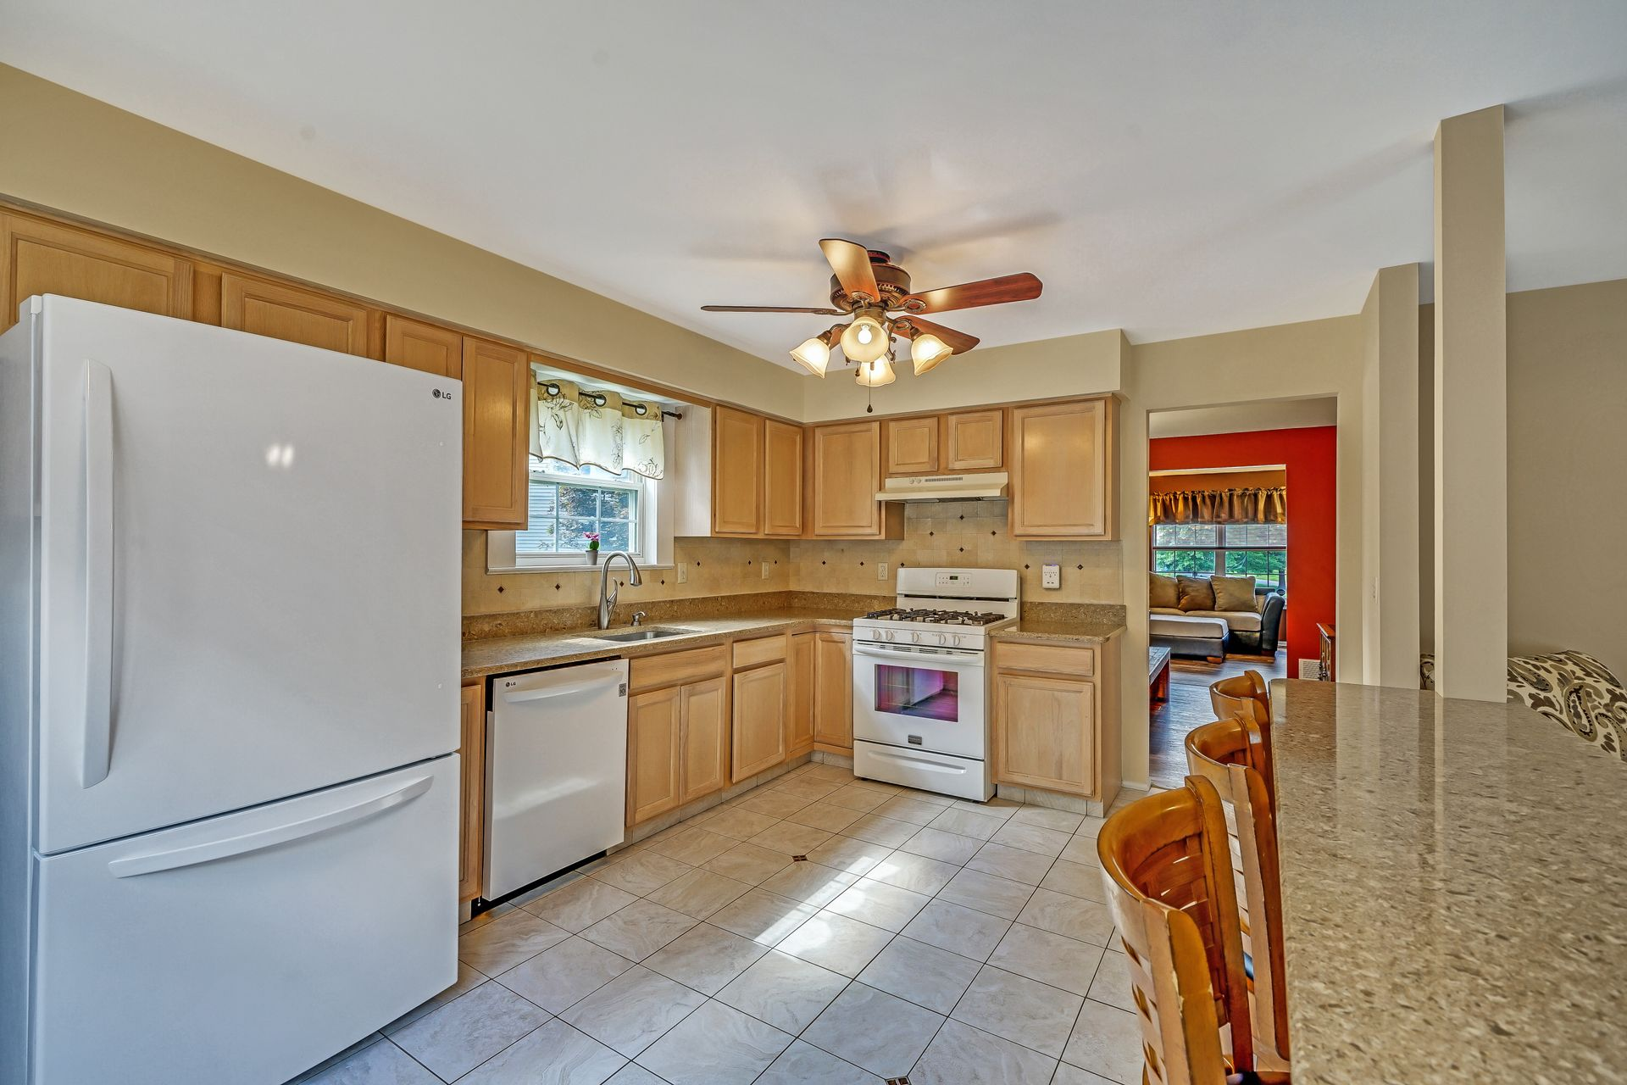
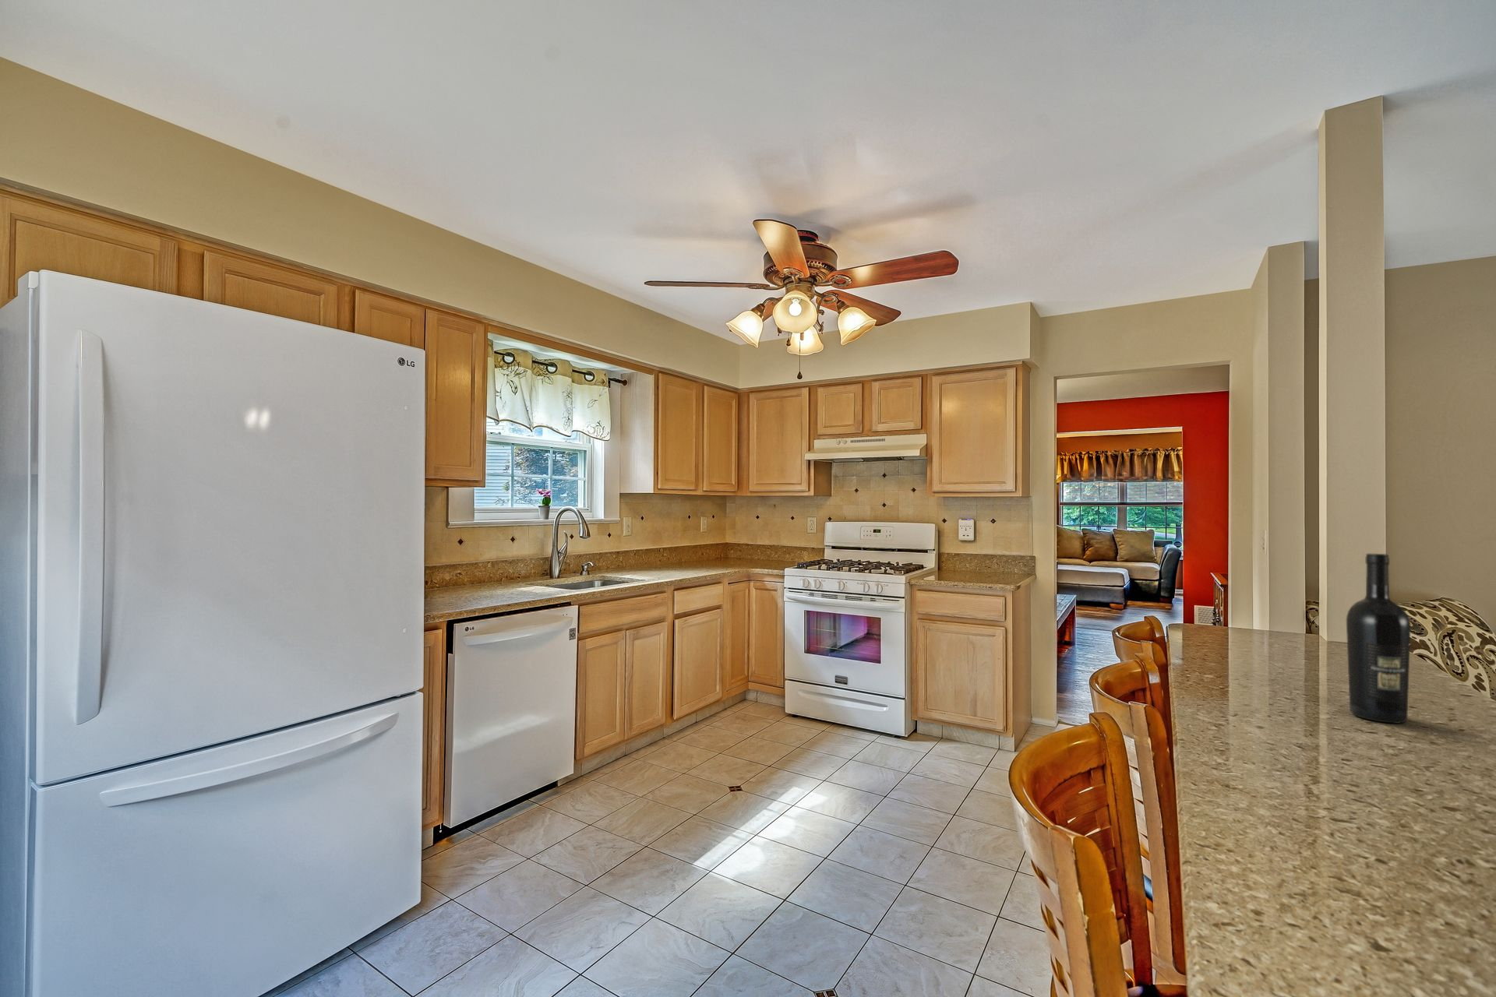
+ wine bottle (1378, 634)
